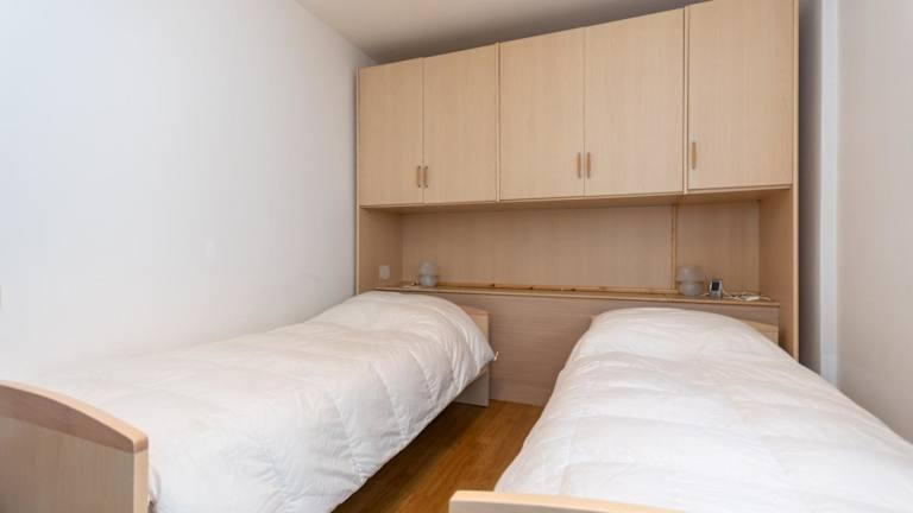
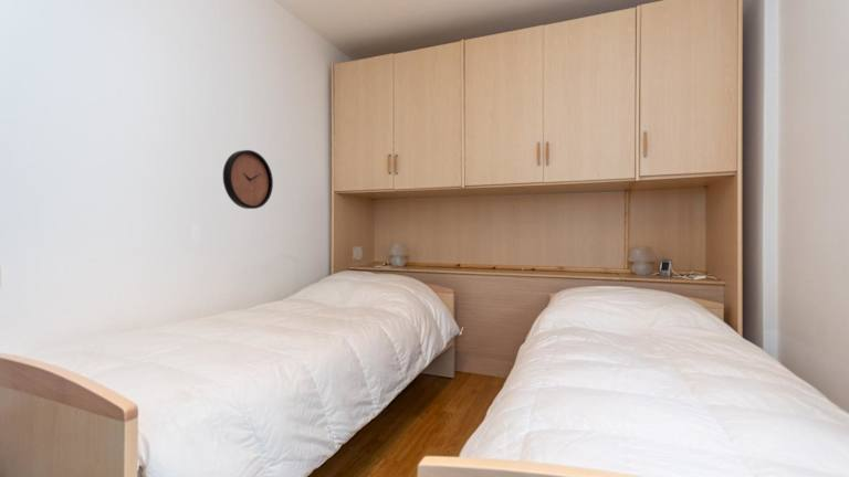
+ clock (249, 179)
